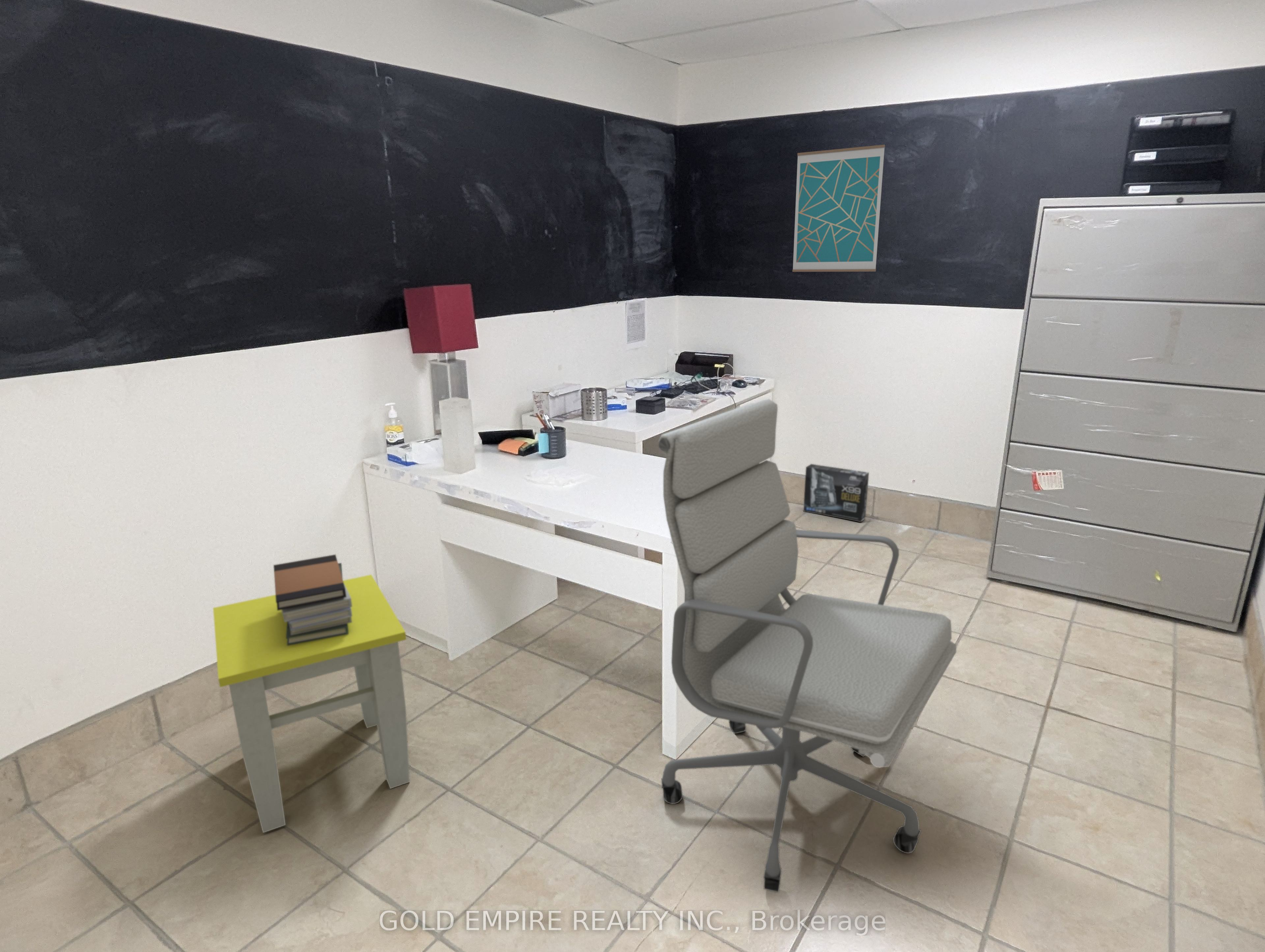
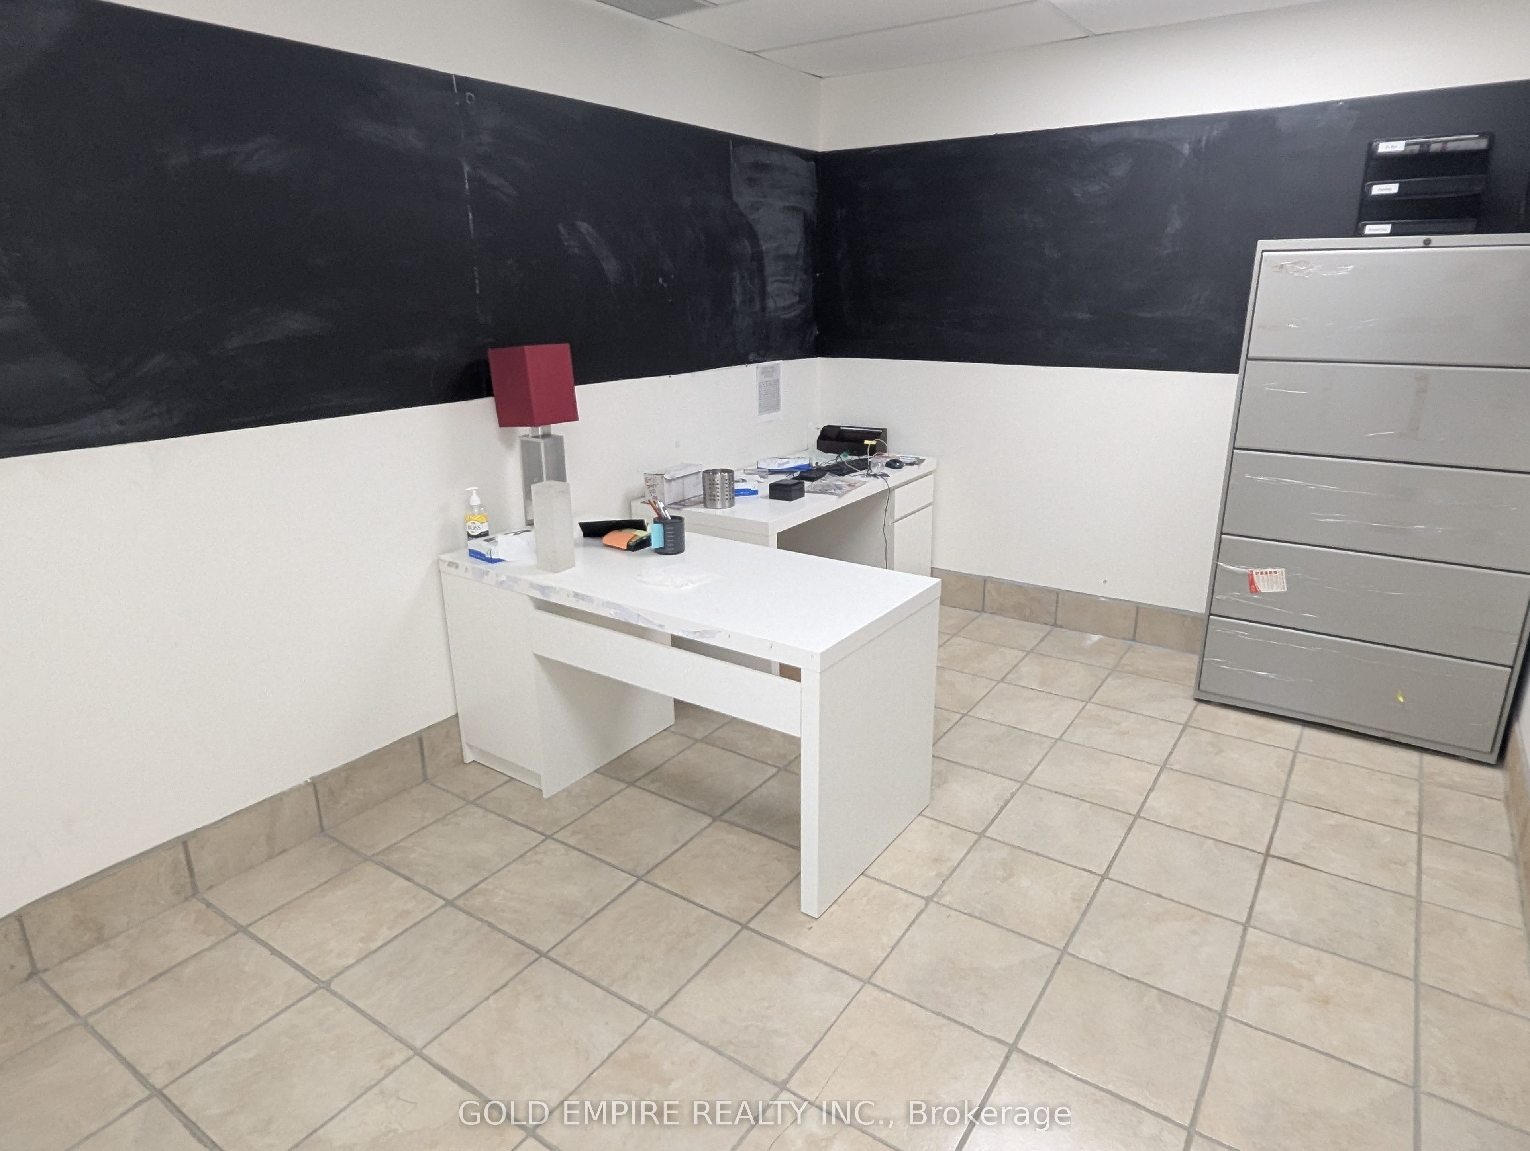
- wall art (836, 211)
- stool (320, 701)
- box (835, 492)
- office chair (804, 626)
- book stack (313, 598)
